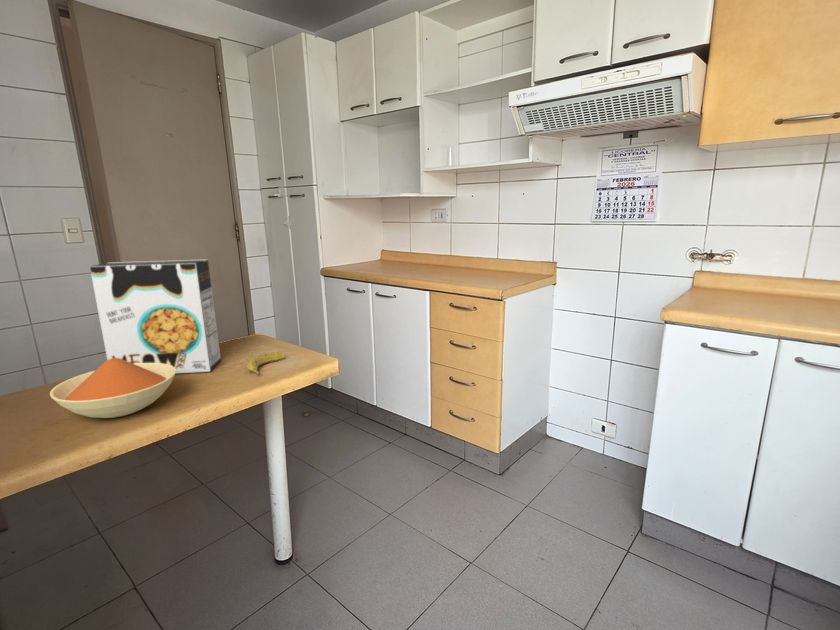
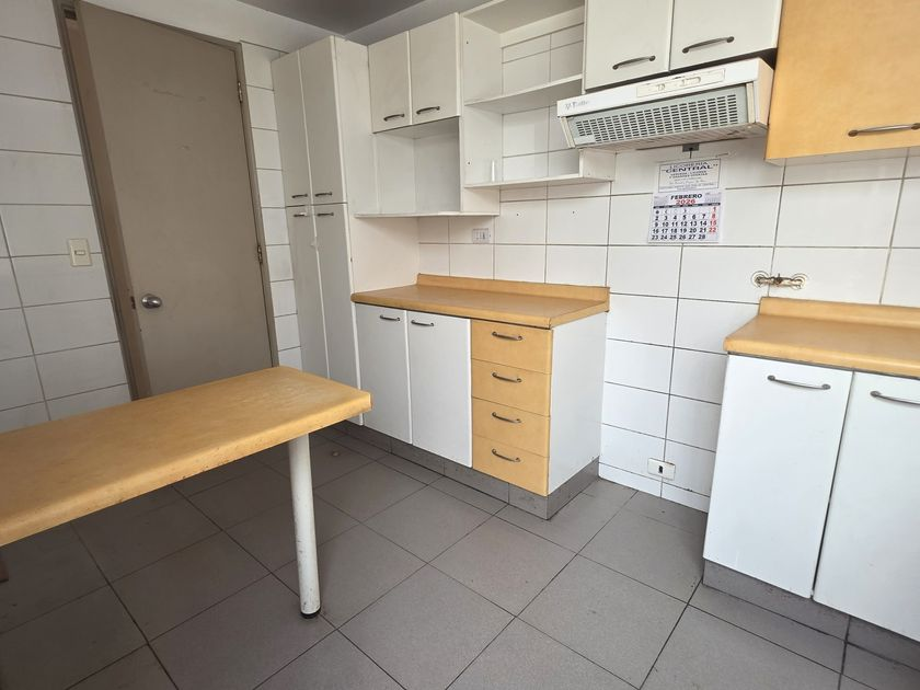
- bowl (117, 383)
- cereal box (160, 317)
- banana (265, 362)
